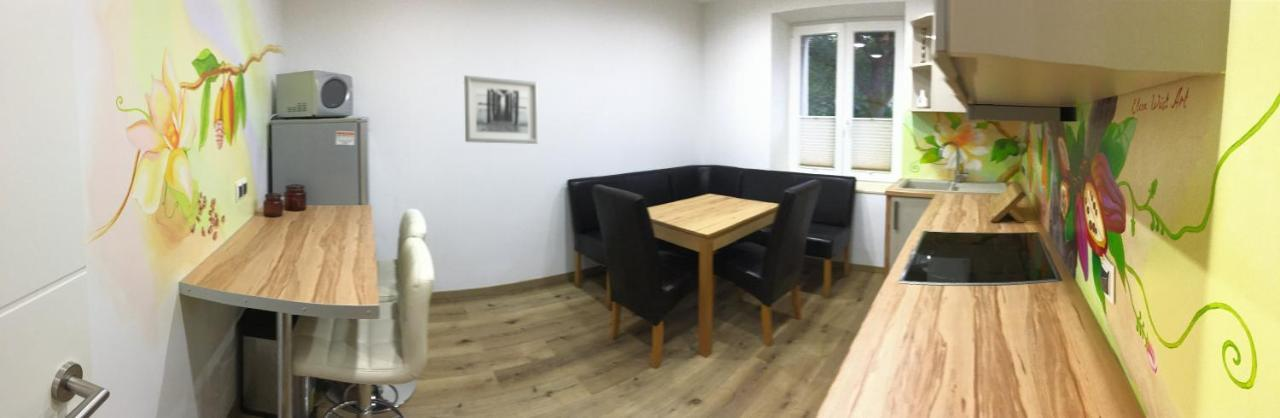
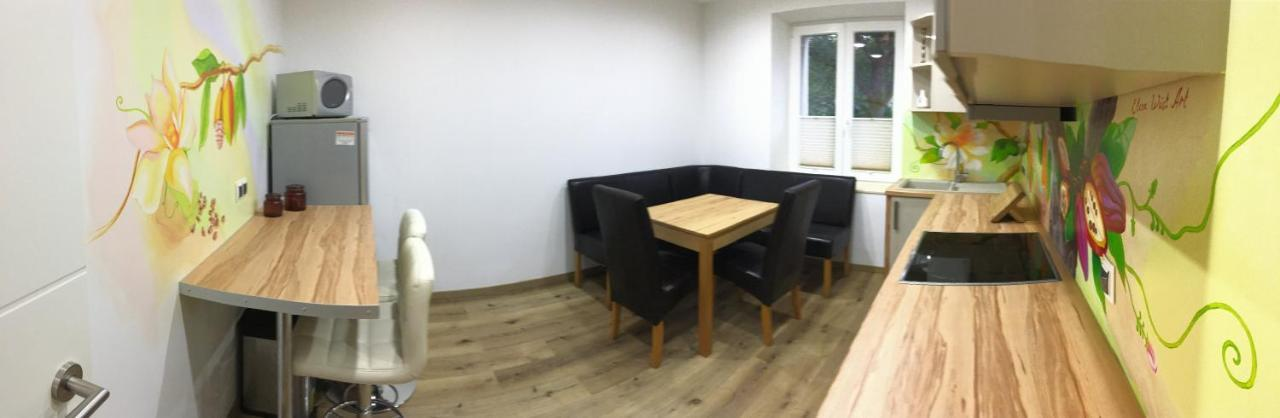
- wall art (502, 111)
